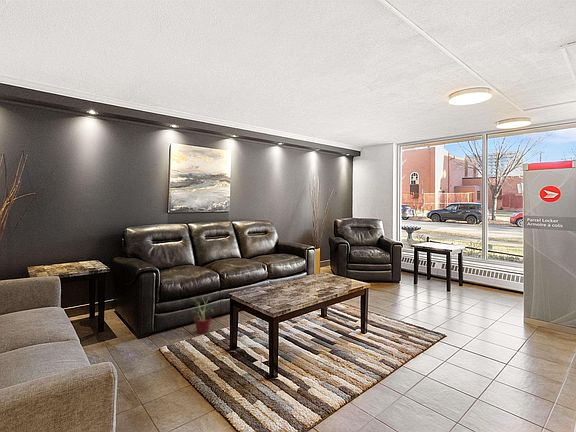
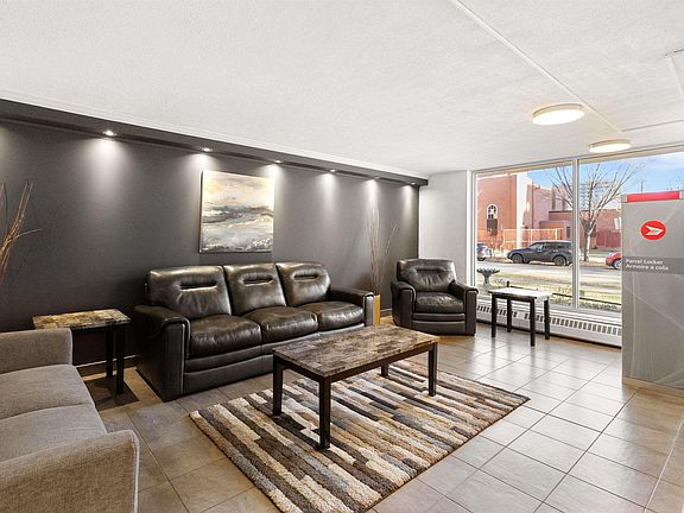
- potted plant (201, 312)
